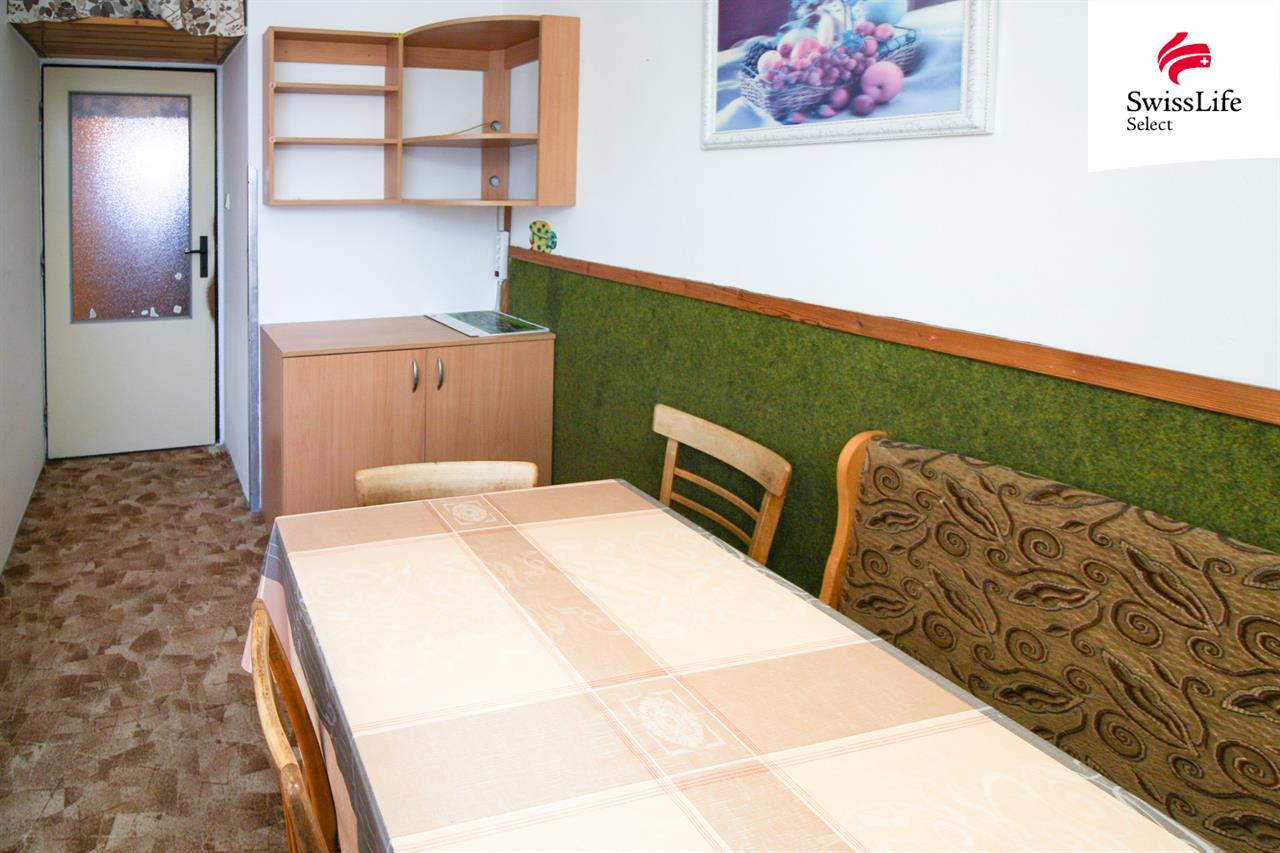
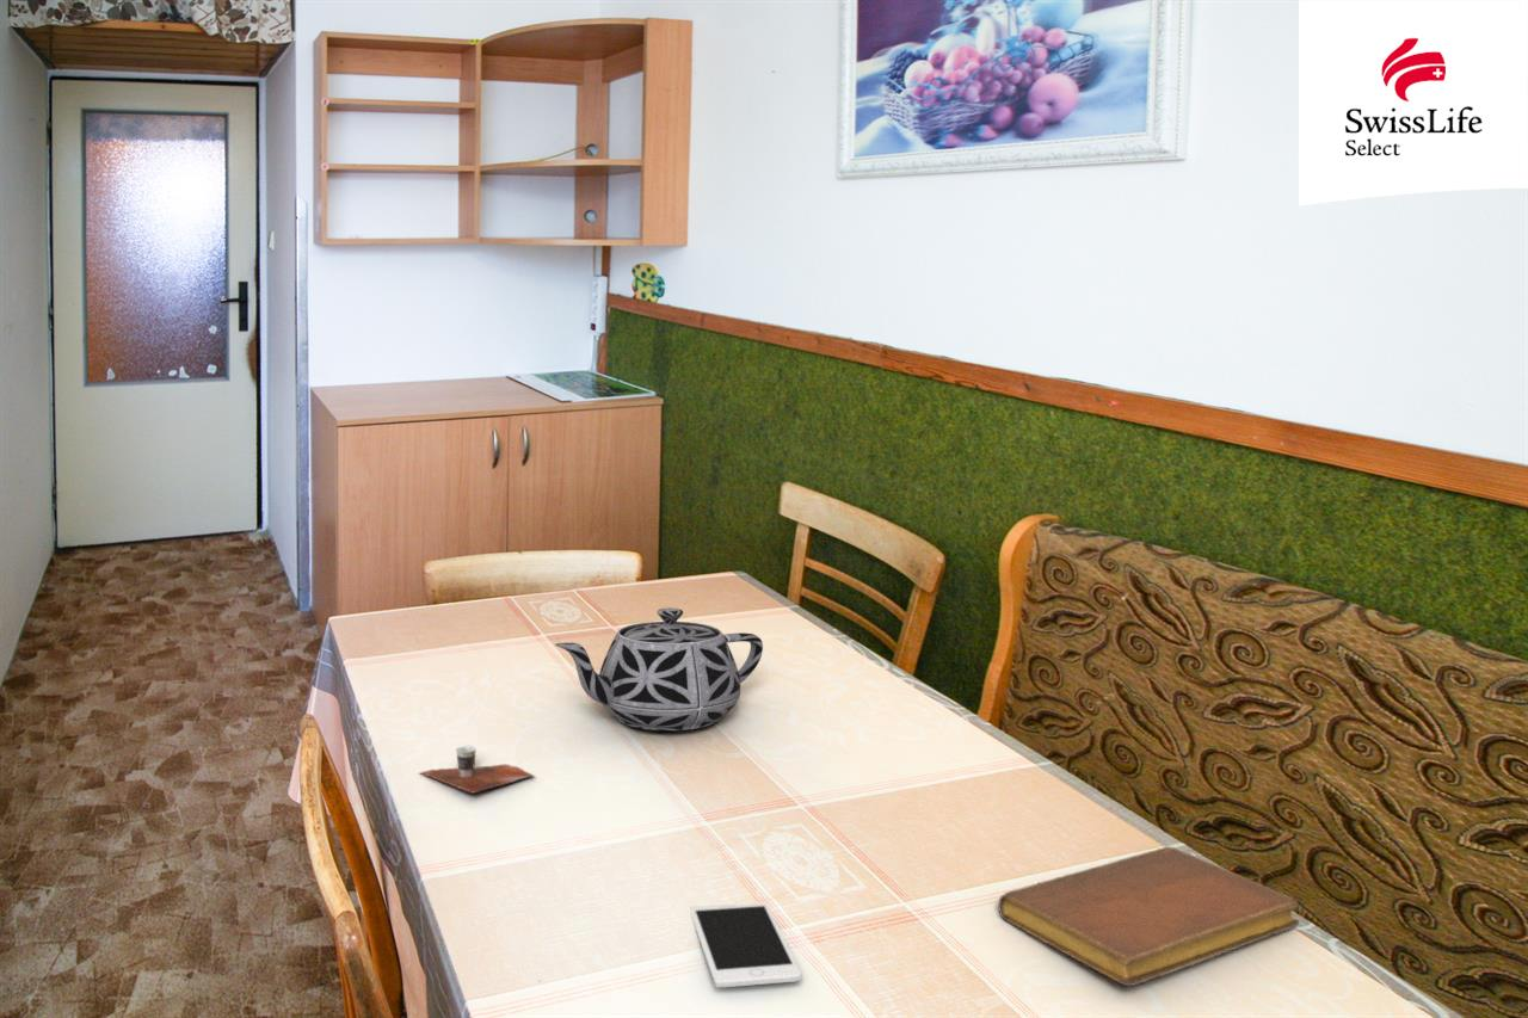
+ cup (474, 761)
+ notebook (1148, 908)
+ teapot (663, 665)
+ cell phone (741, 940)
